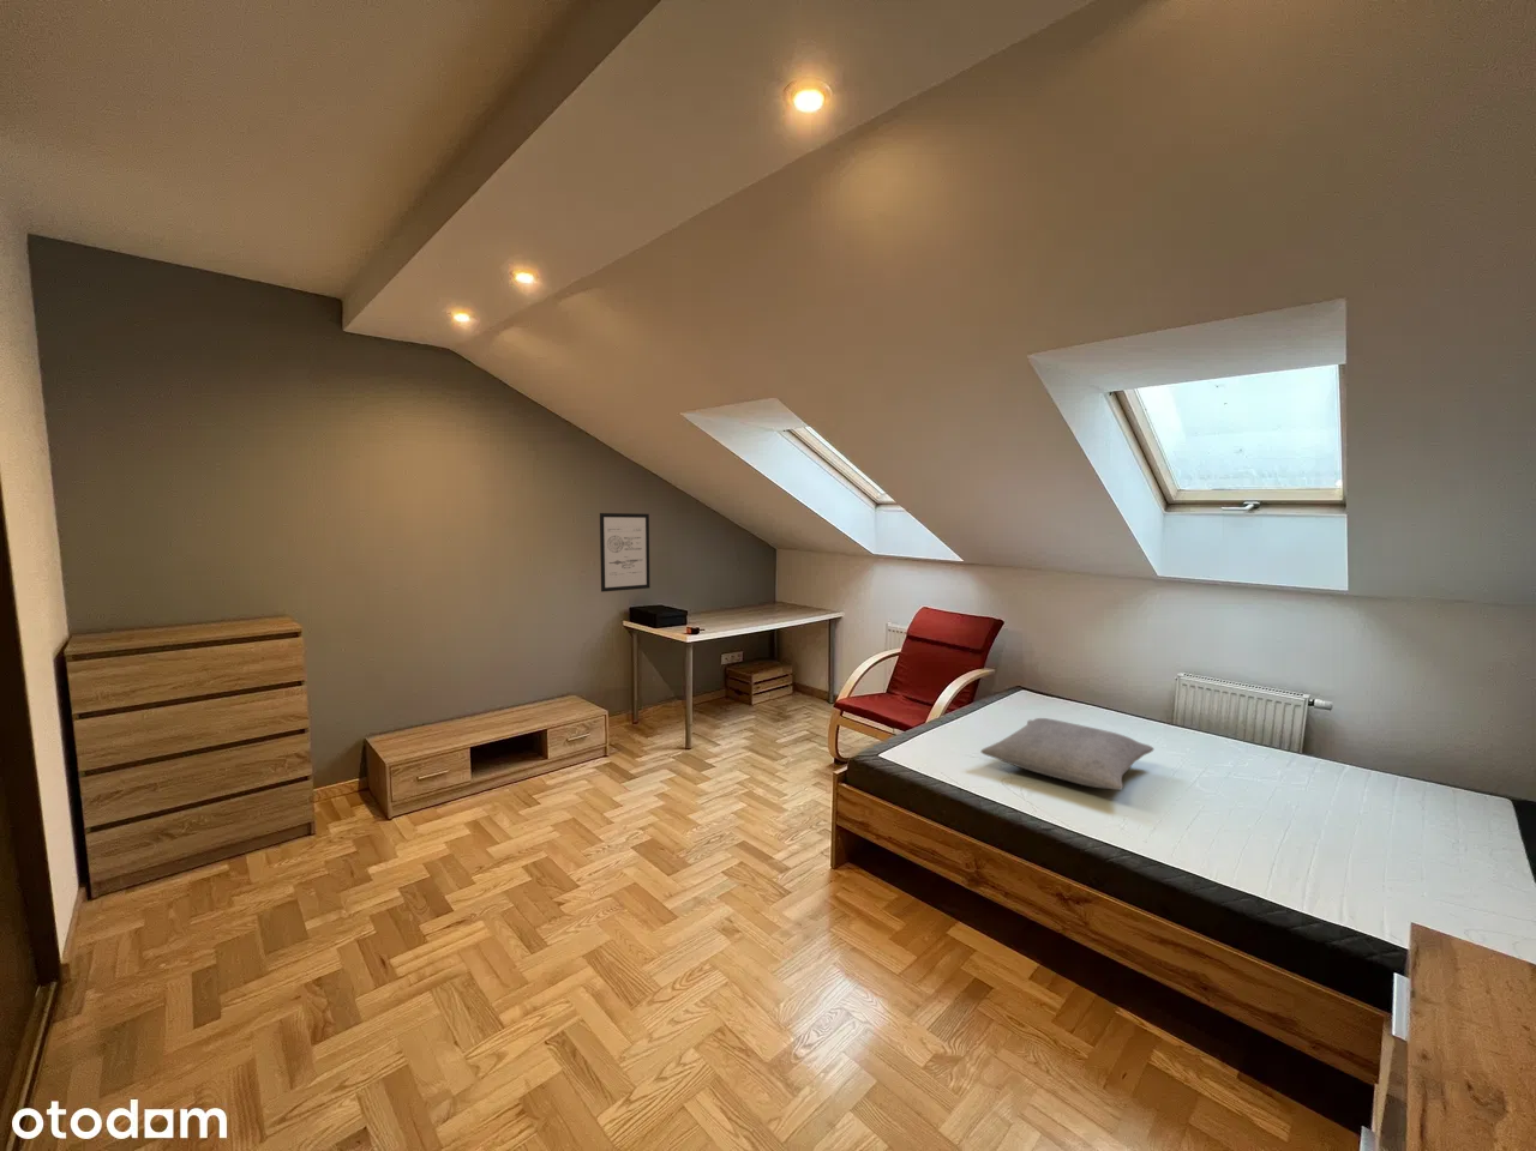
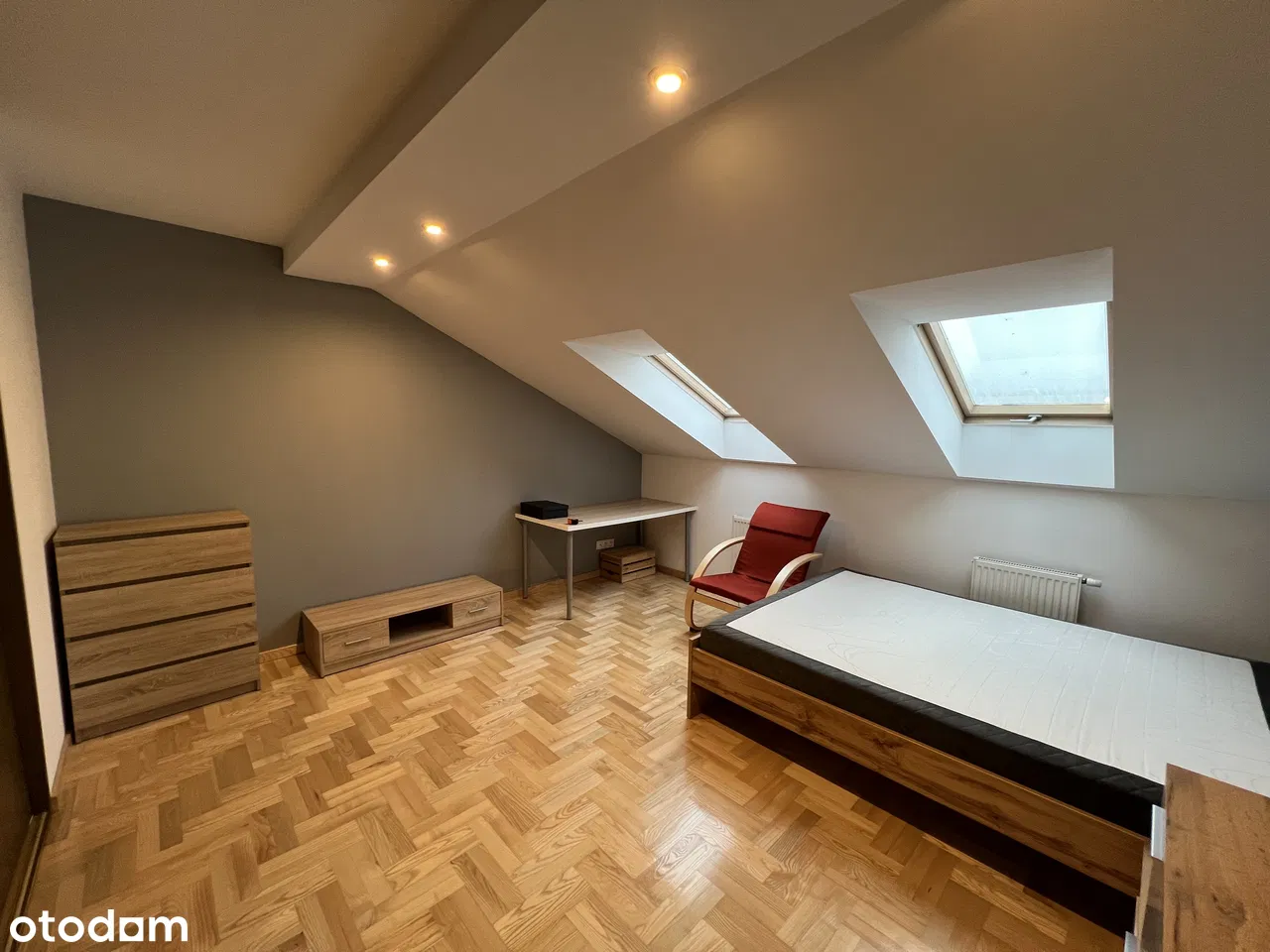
- pillow (1068, 750)
- wall art (625, 551)
